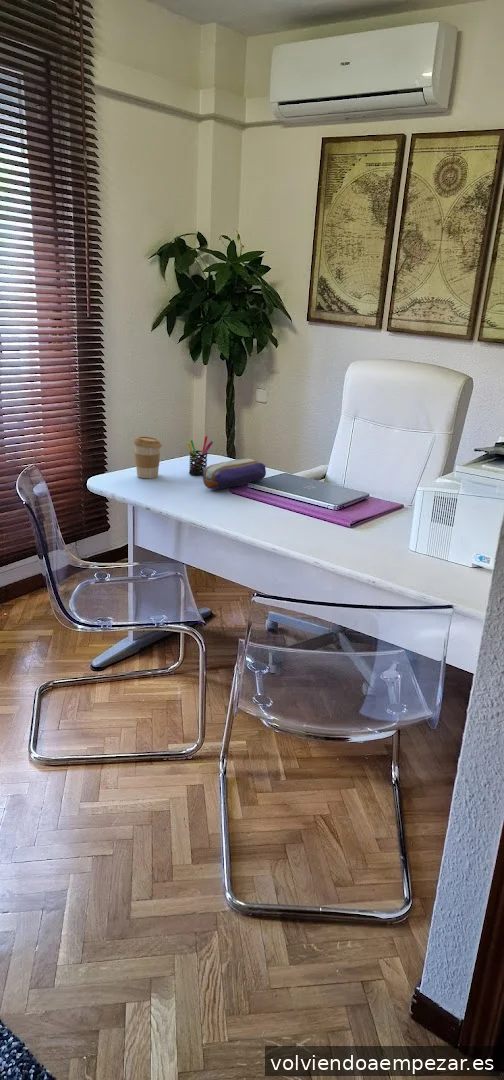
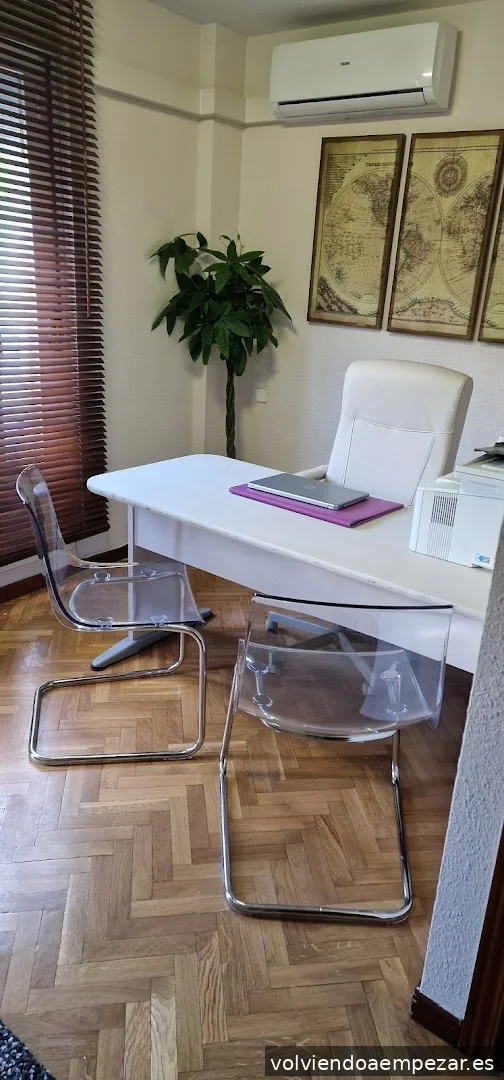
- coffee cup (147, 456)
- pen holder (198, 455)
- pencil case (235, 473)
